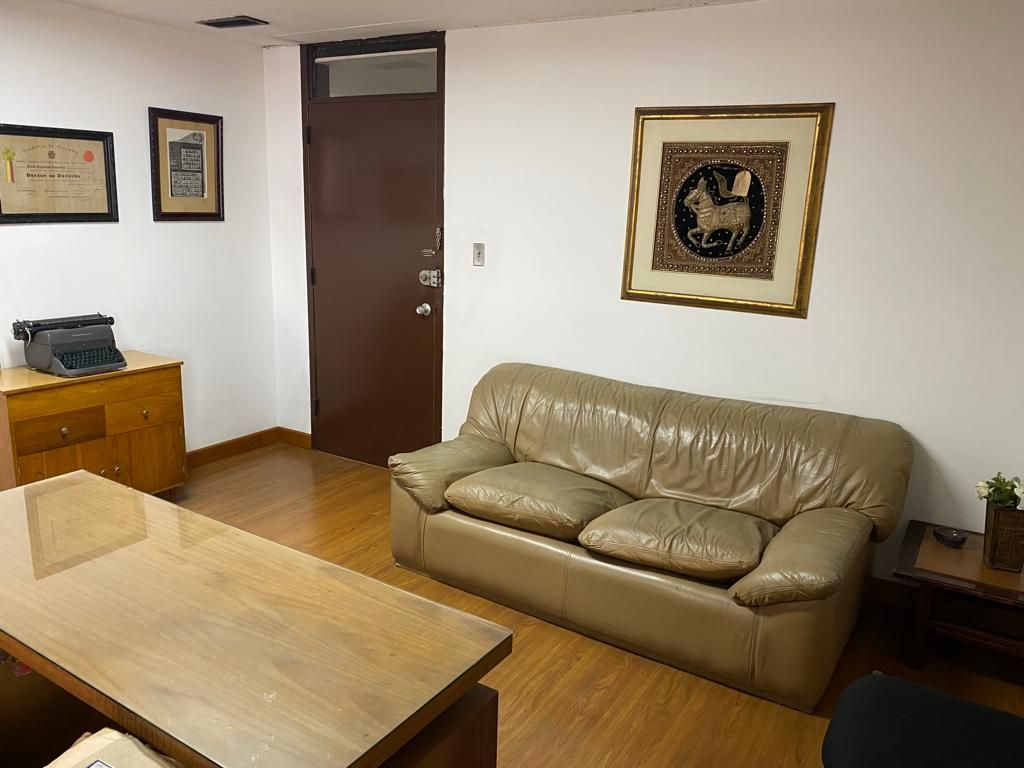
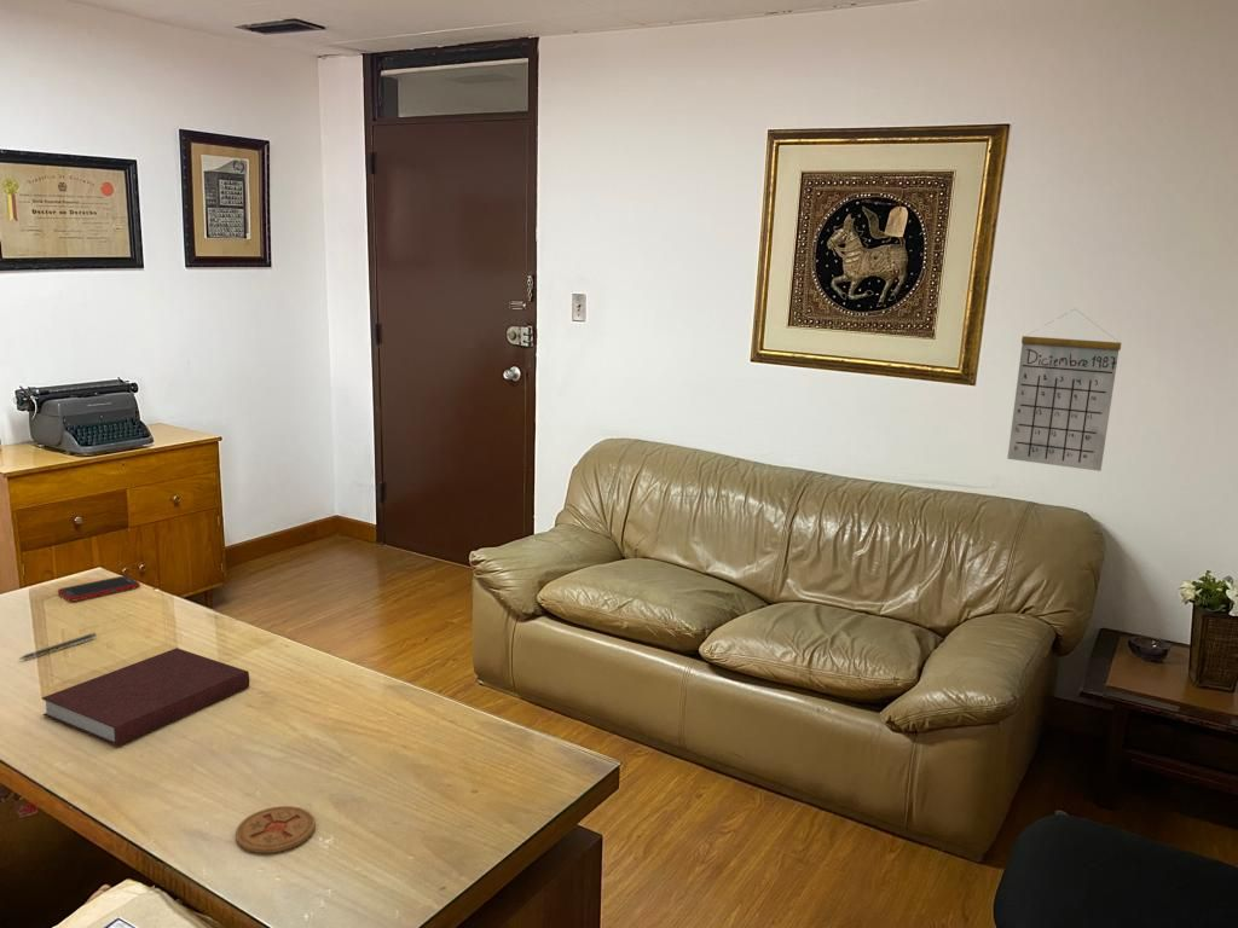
+ notebook (150, 692)
+ calendar (1064, 388)
+ coaster (276, 828)
+ cell phone (99, 587)
+ pen (58, 645)
